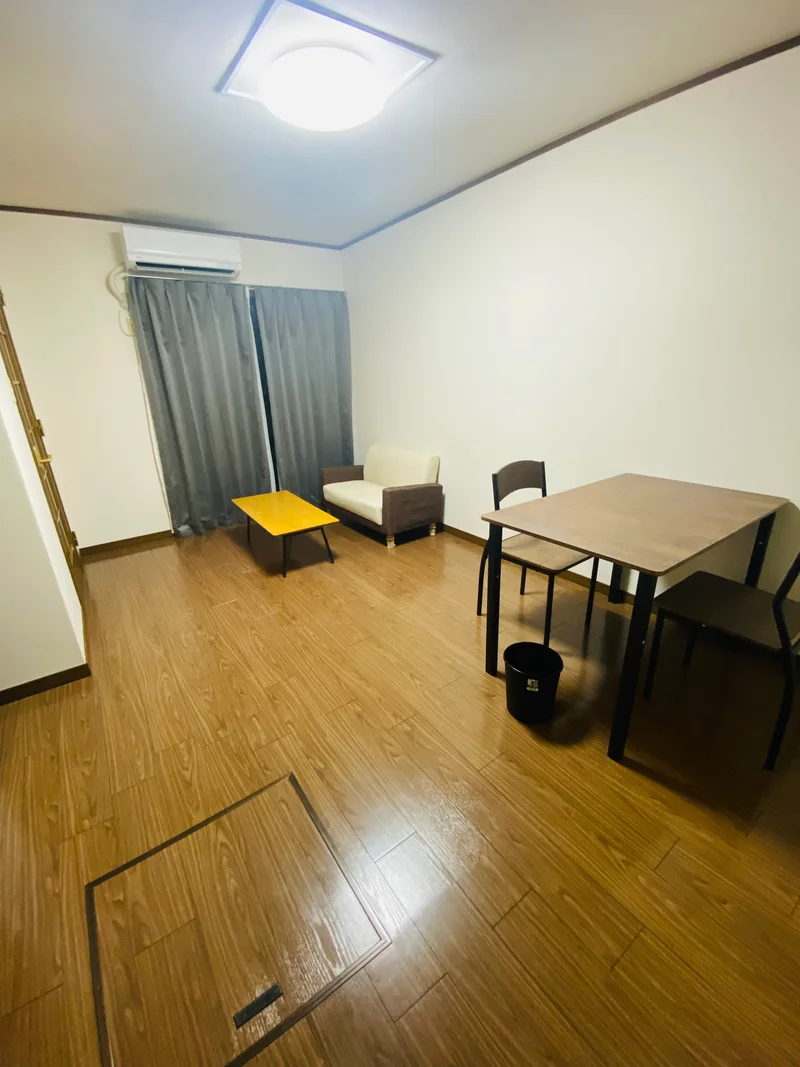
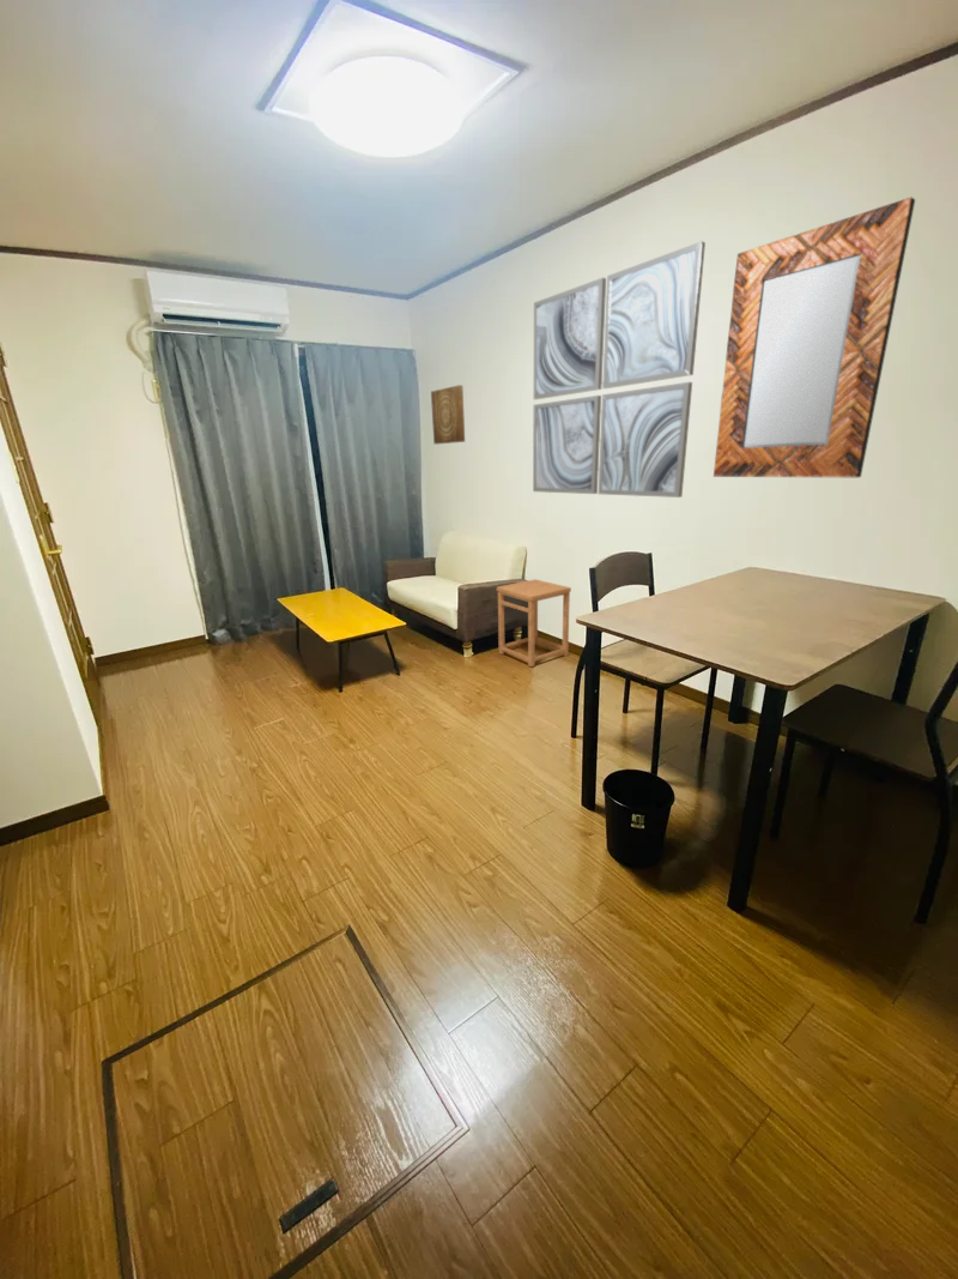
+ home mirror (796, 361)
+ side table (533, 621)
+ wall art (602, 394)
+ wall art (447, 416)
